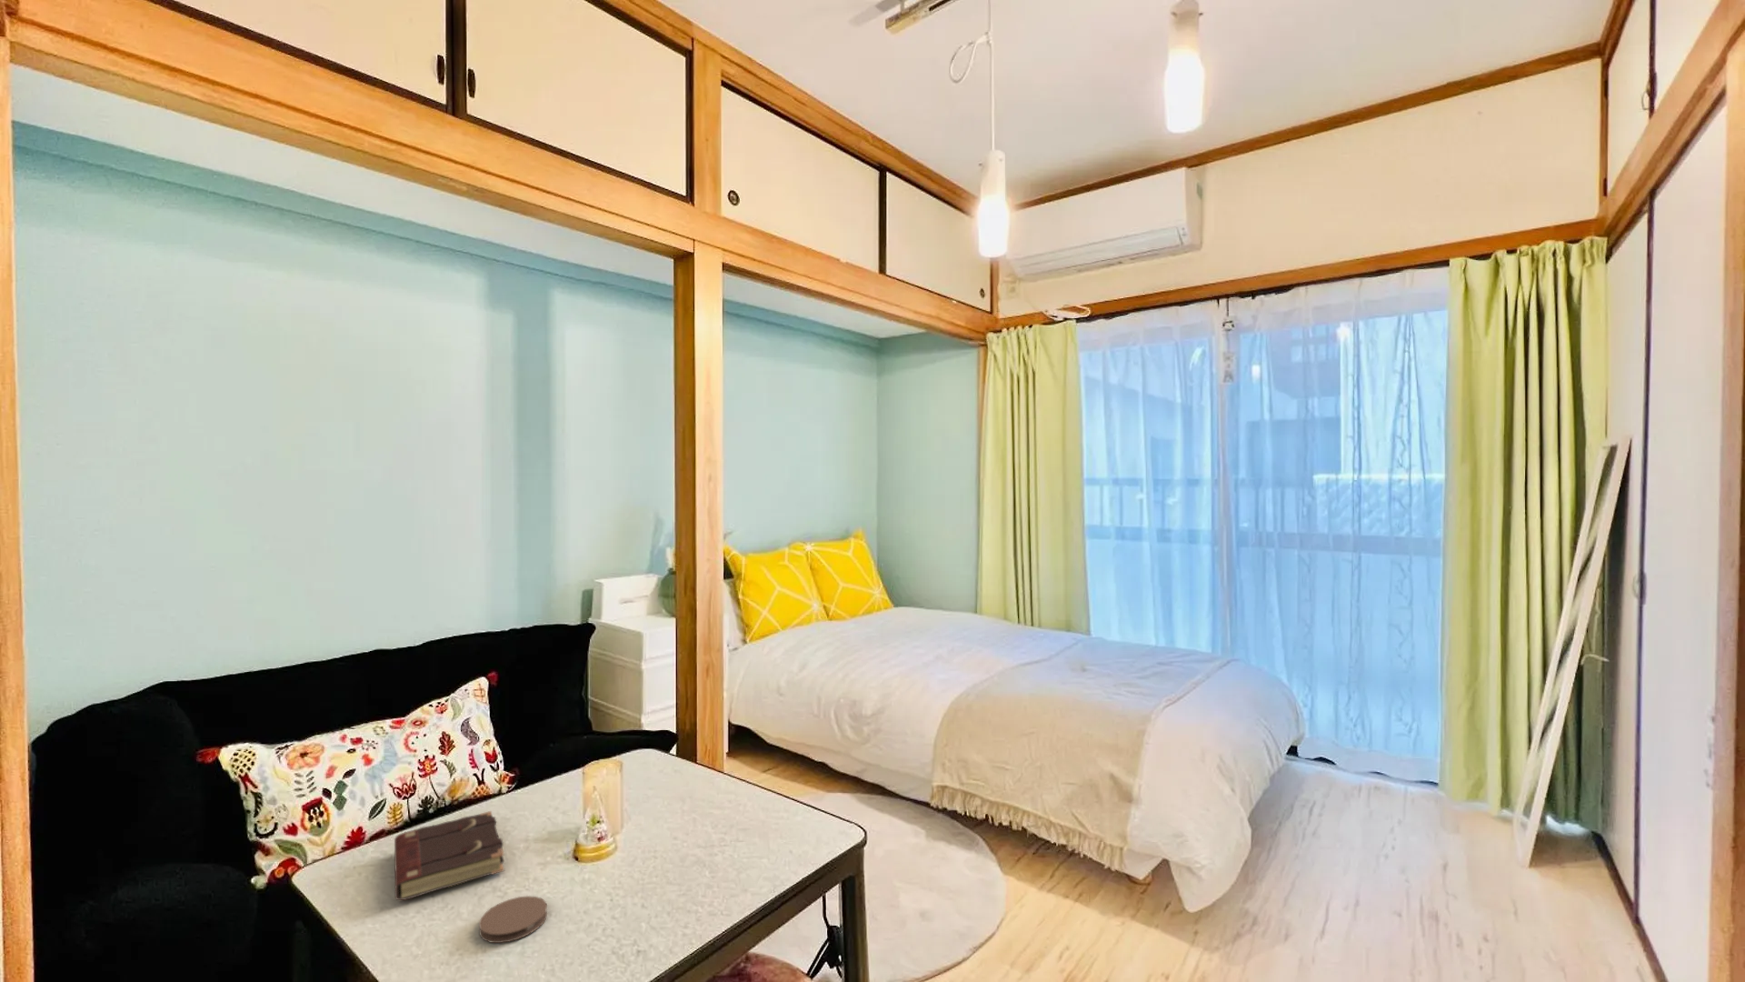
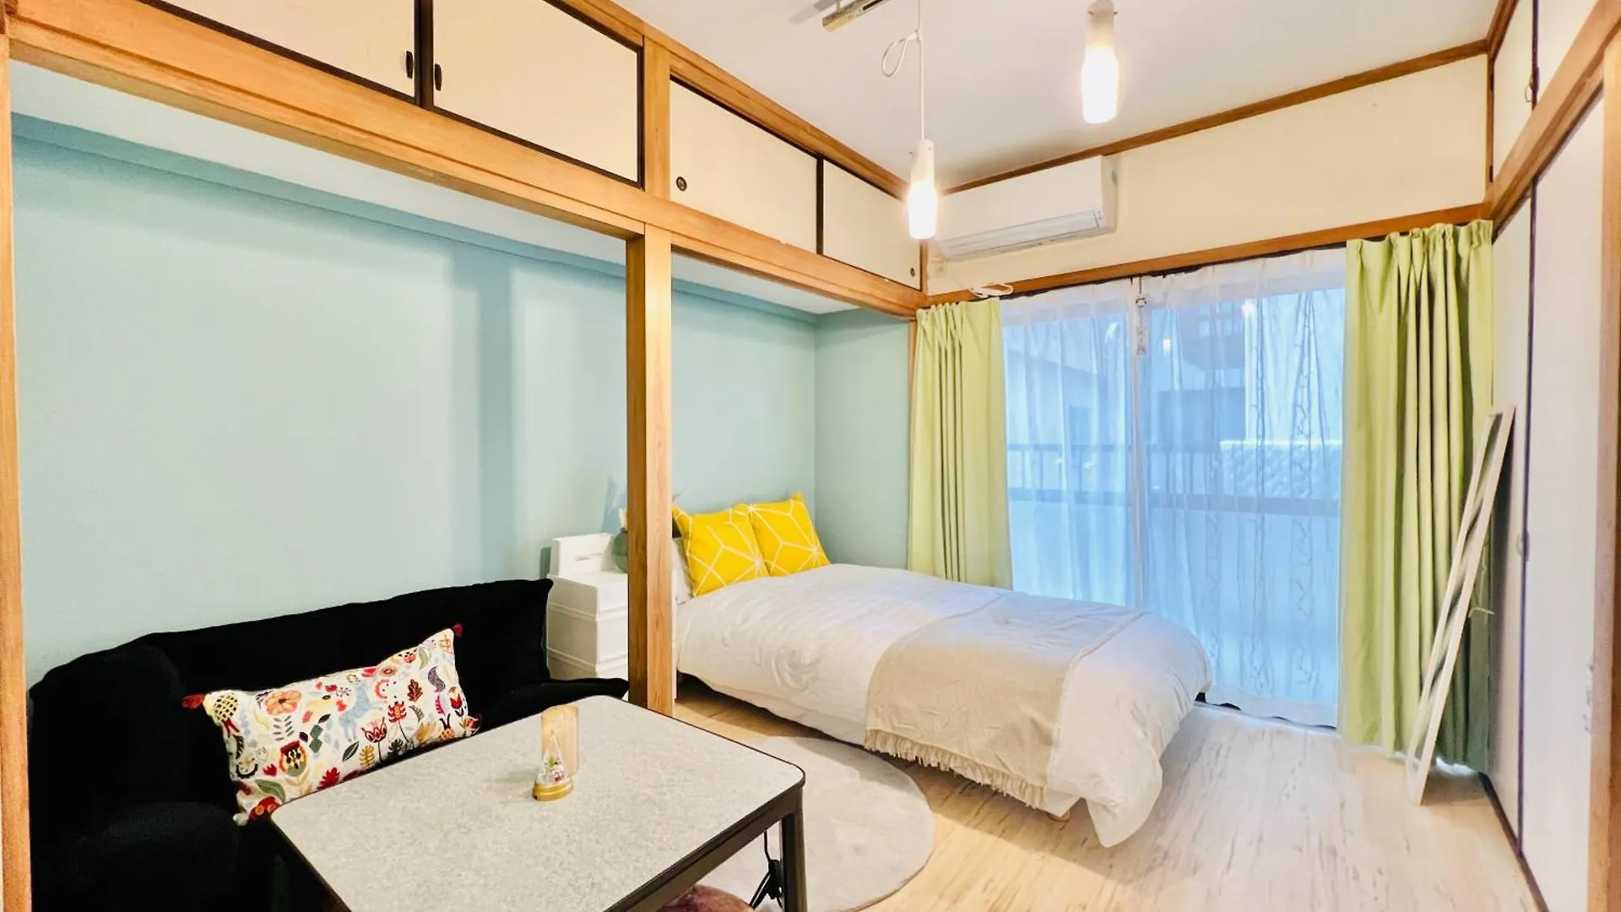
- book (449, 850)
- coaster (513, 918)
